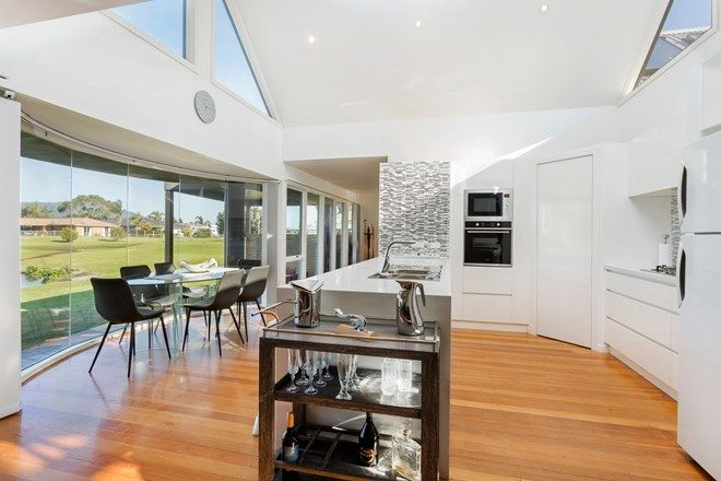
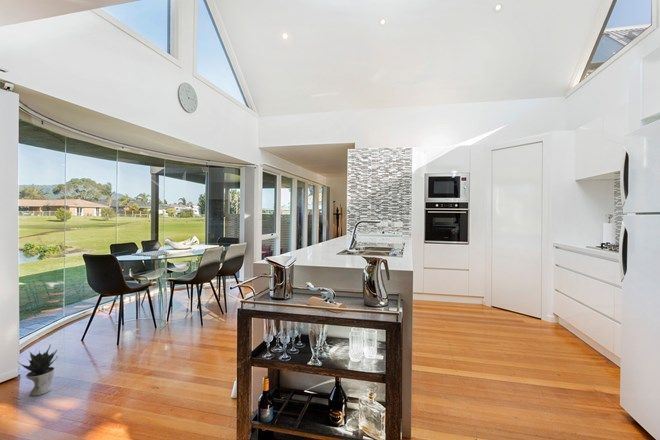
+ potted plant (40, 370)
